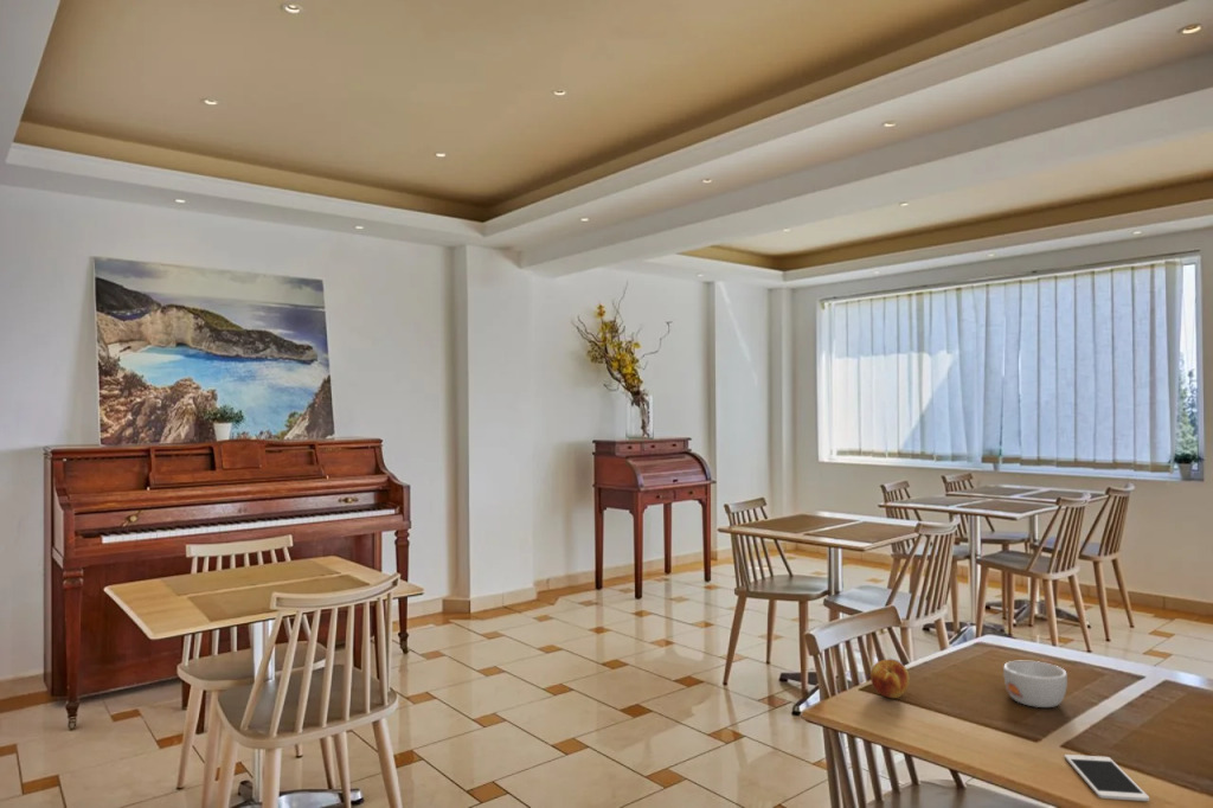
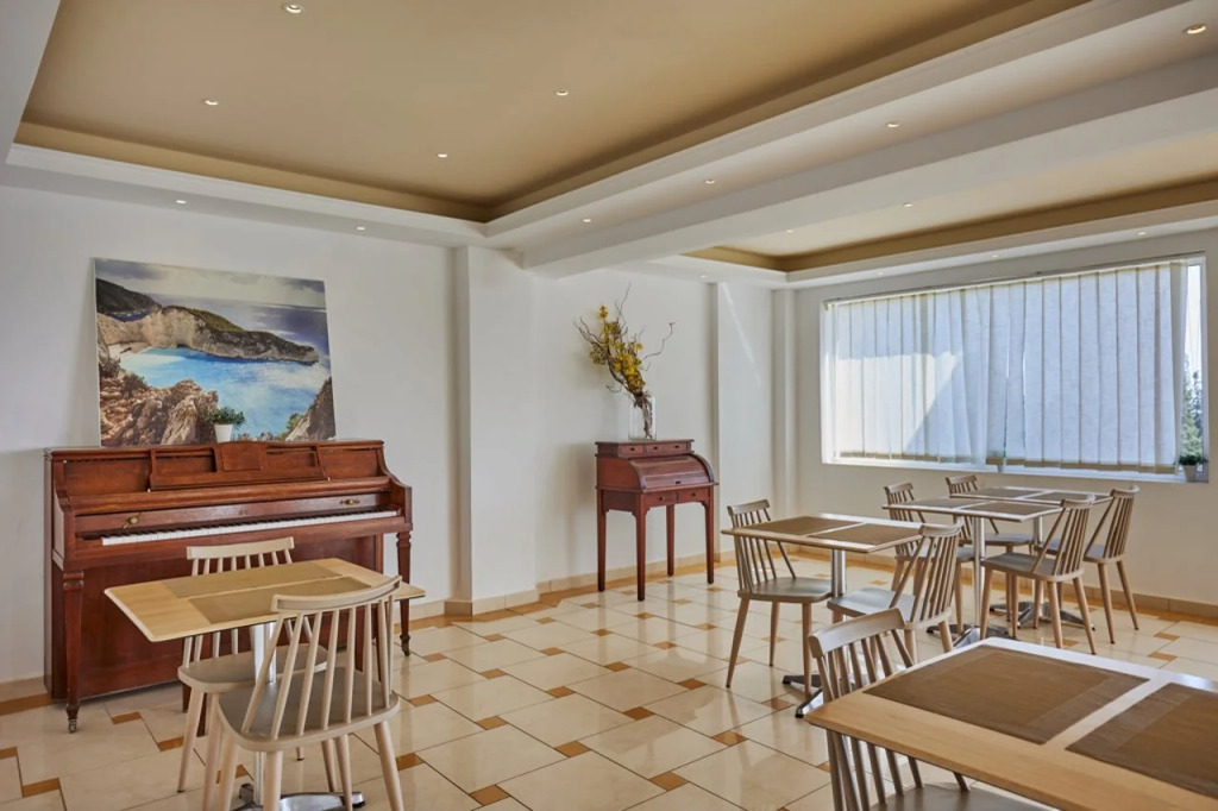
- bowl (1031, 682)
- cell phone (1104, 776)
- fruit (890, 678)
